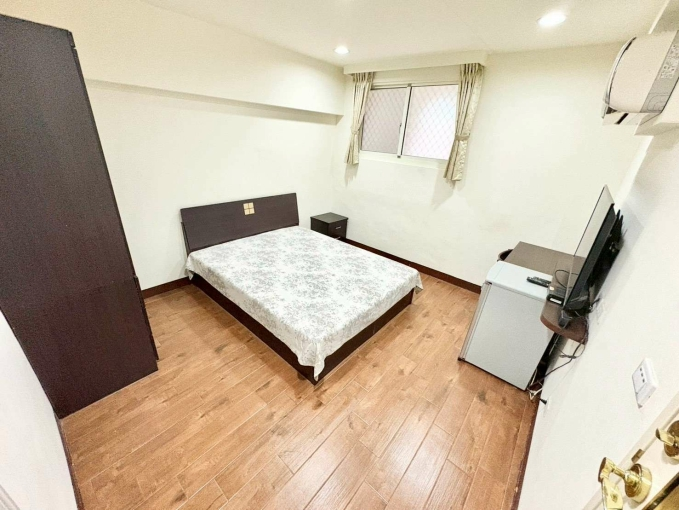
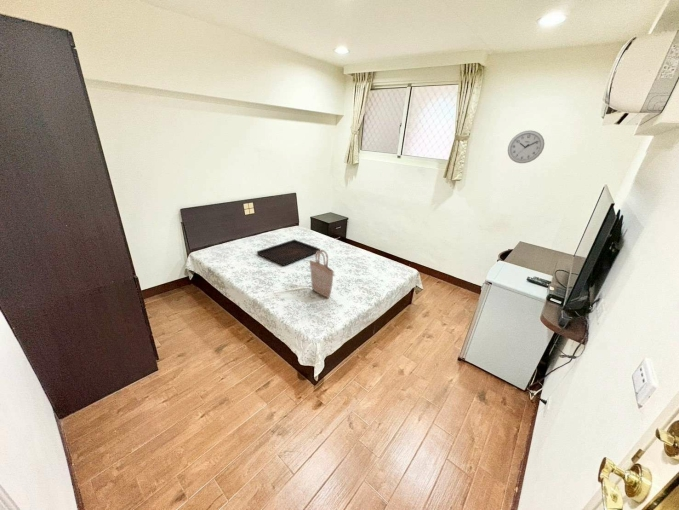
+ wall clock (525, 147)
+ serving tray (289, 251)
+ shopping bag (321, 272)
